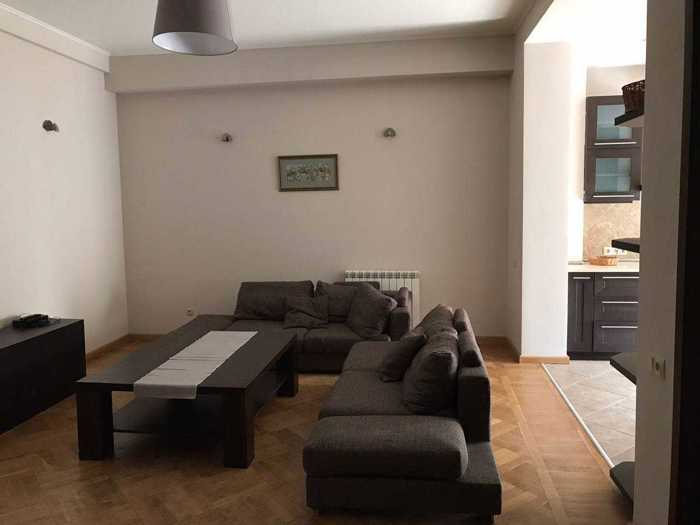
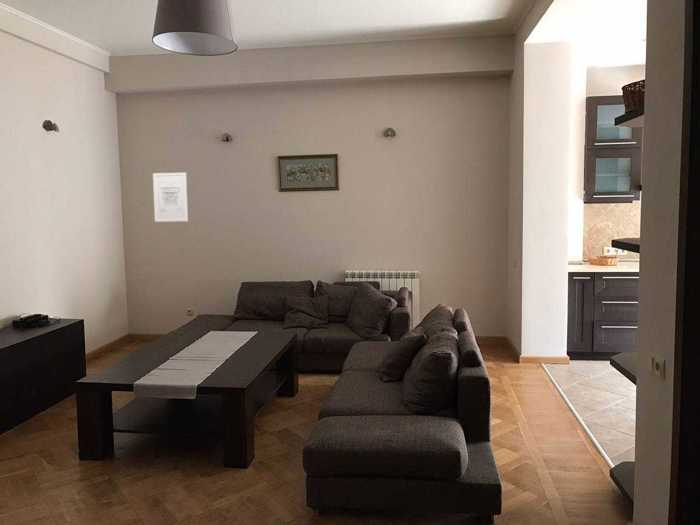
+ wall art (170, 197)
